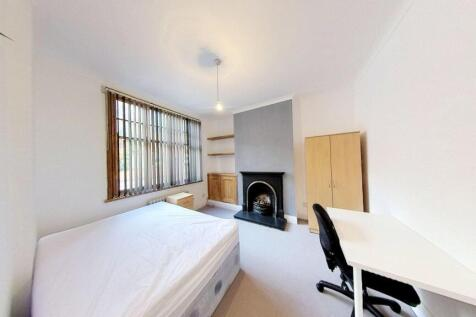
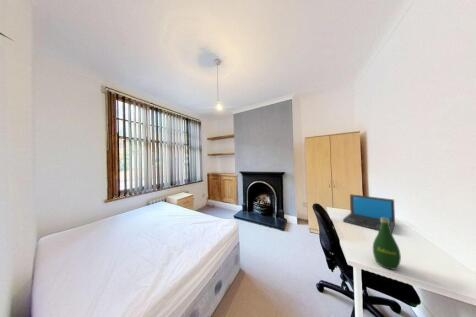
+ bottle (385, 241)
+ laptop (368, 210)
